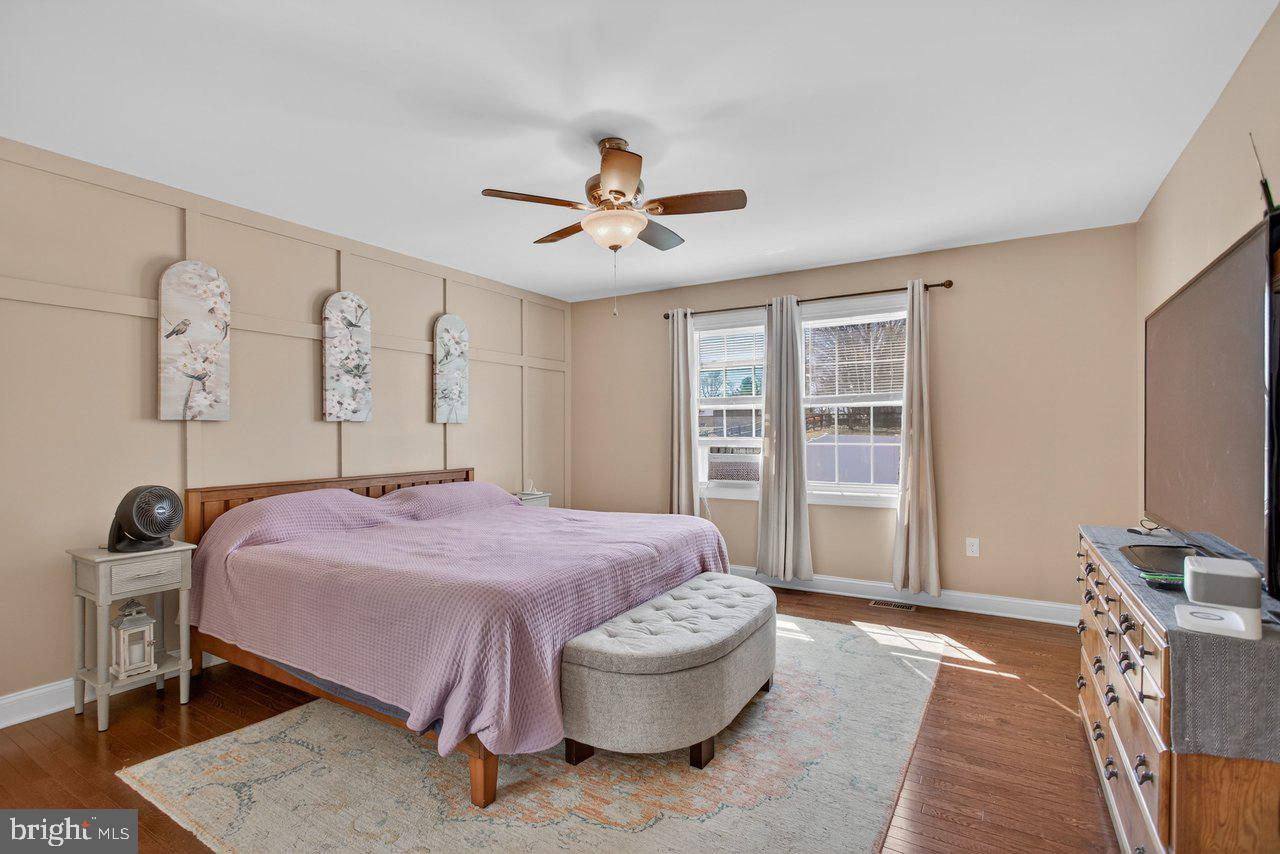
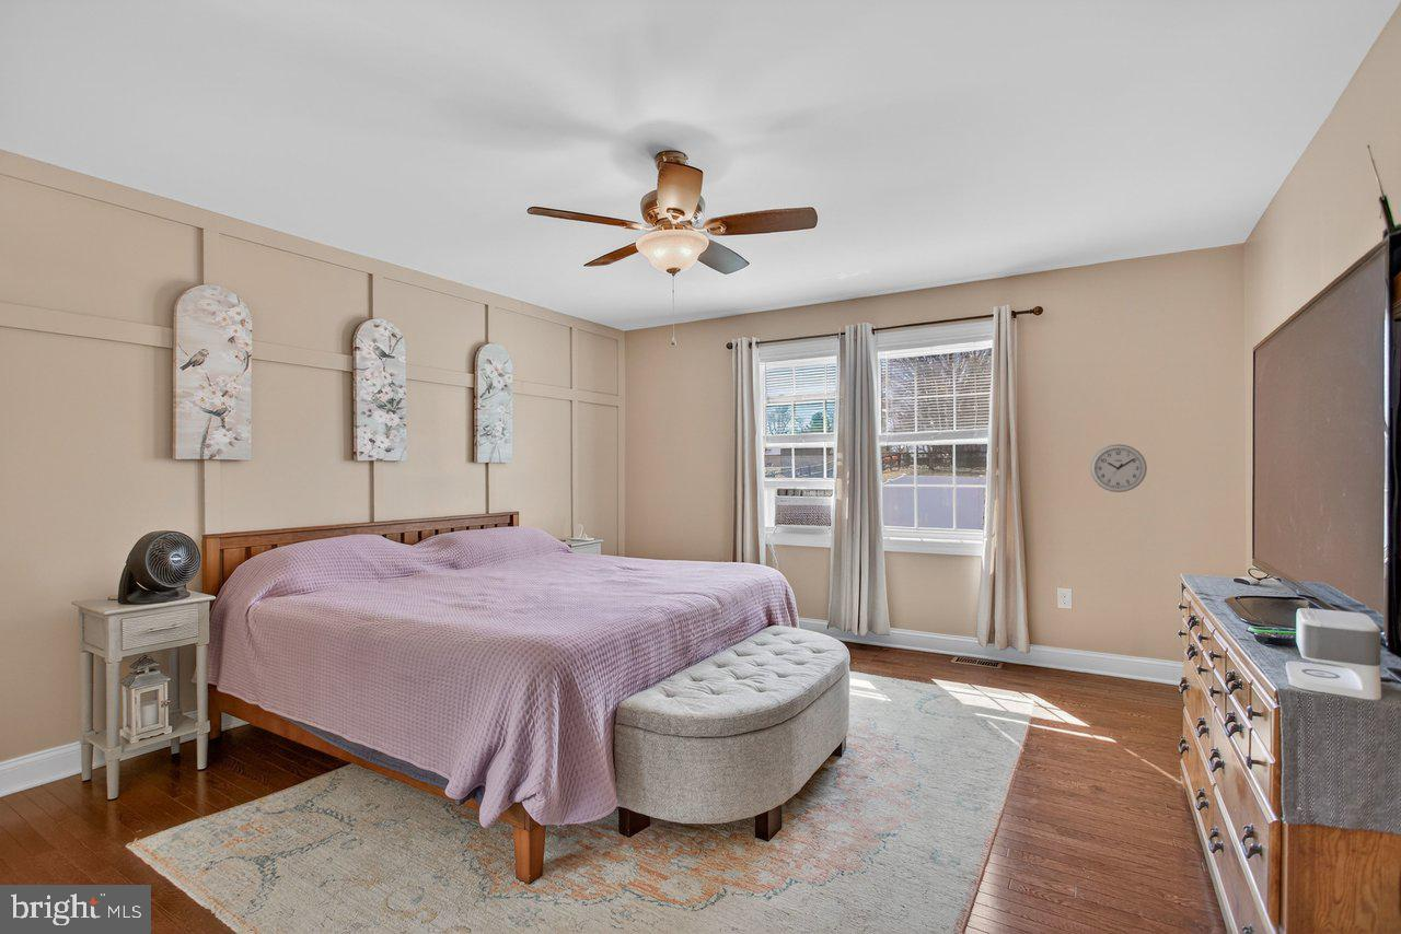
+ wall clock (1118, 468)
